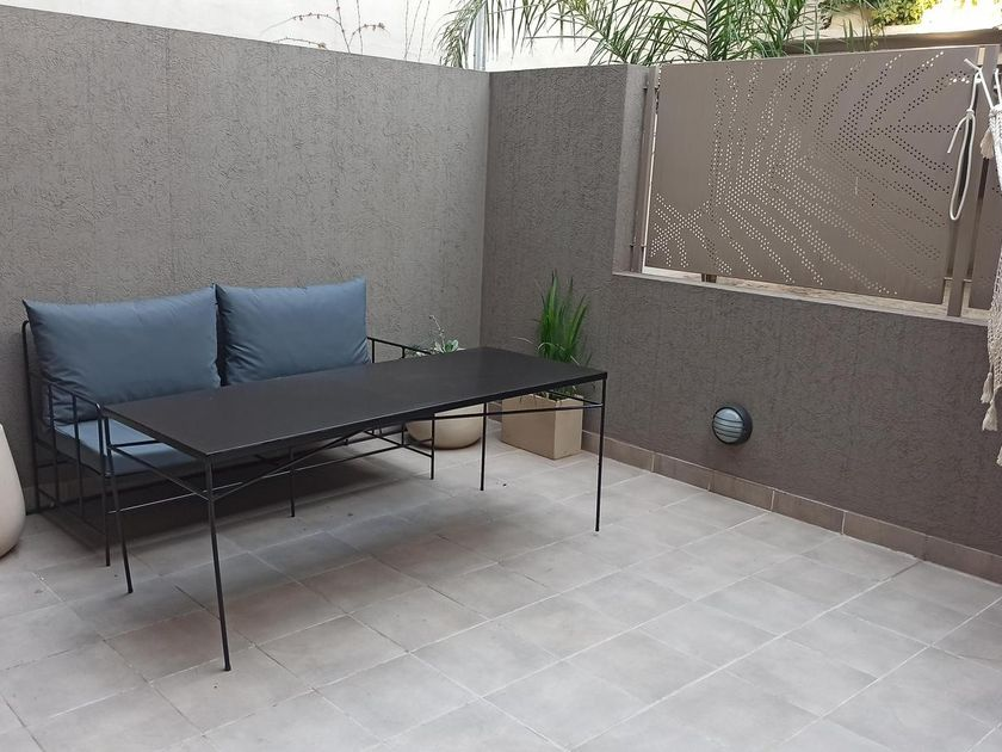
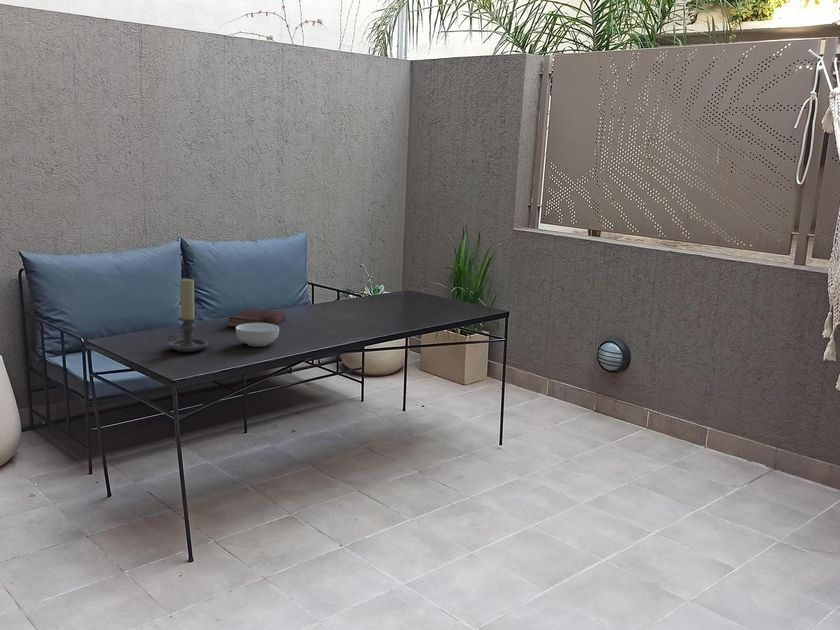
+ candle holder (184, 313)
+ hardback book (257, 318)
+ cereal bowl (257, 335)
